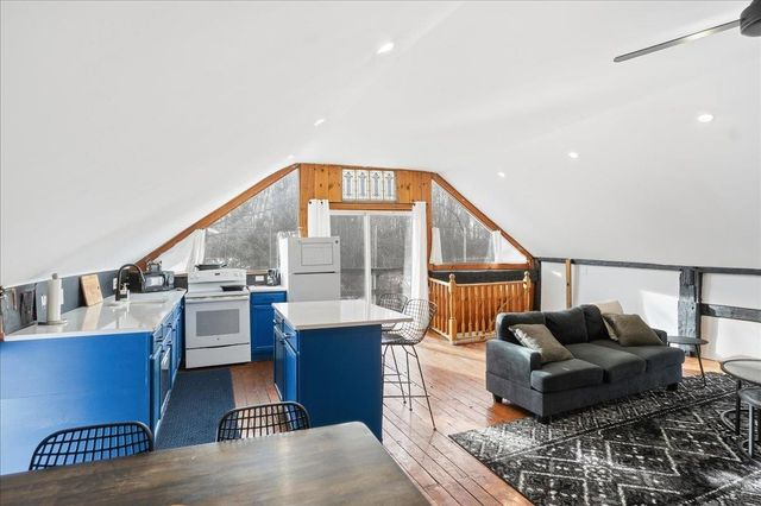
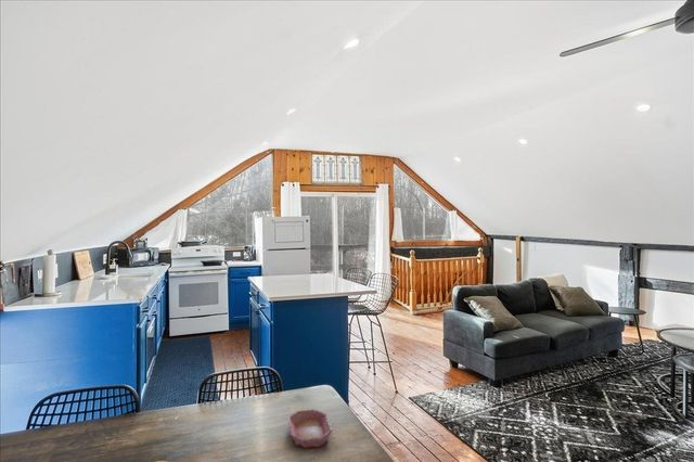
+ bowl (309, 427)
